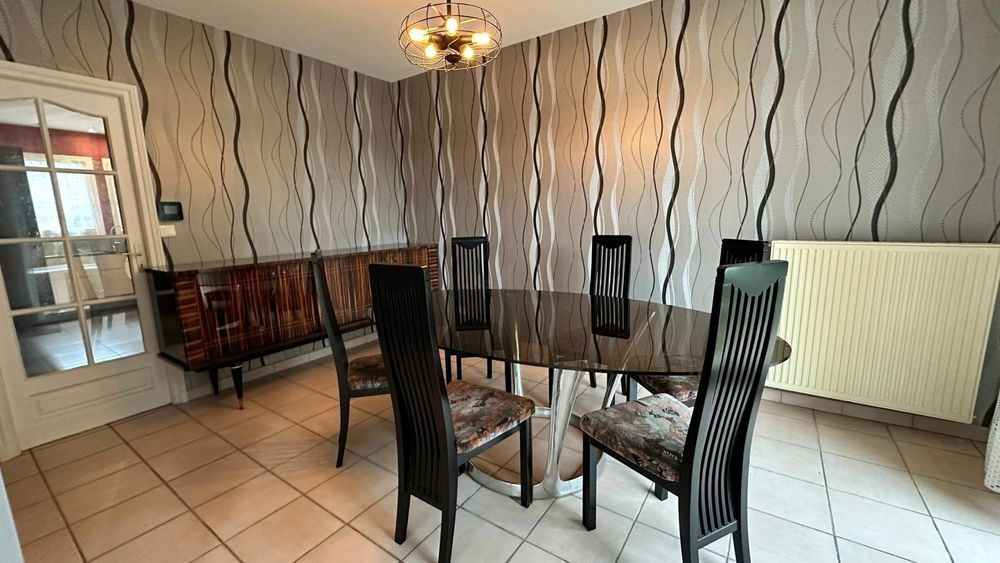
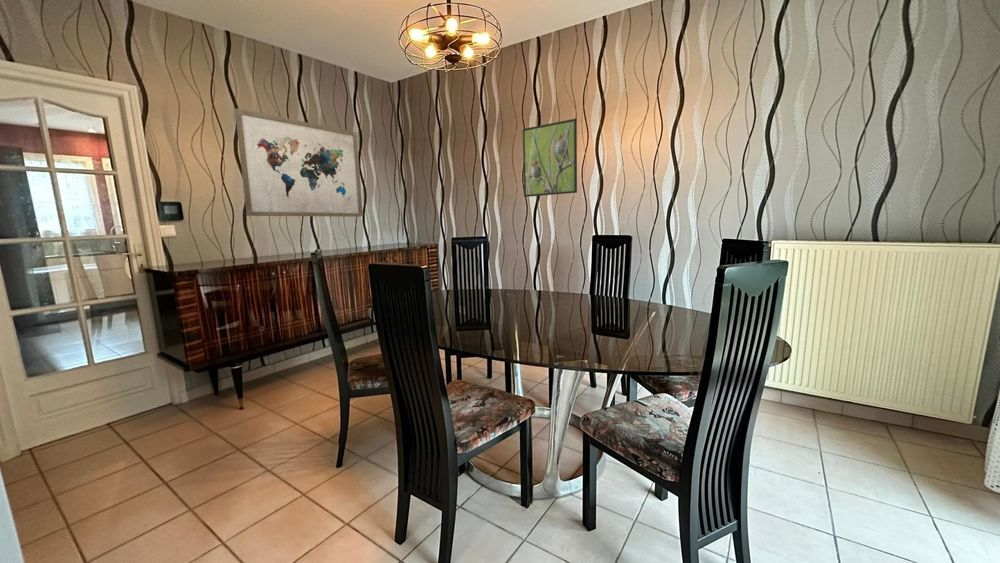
+ wall art (307, 169)
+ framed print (549, 159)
